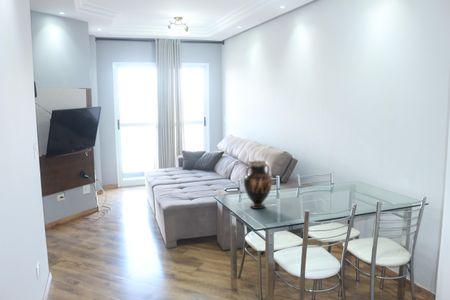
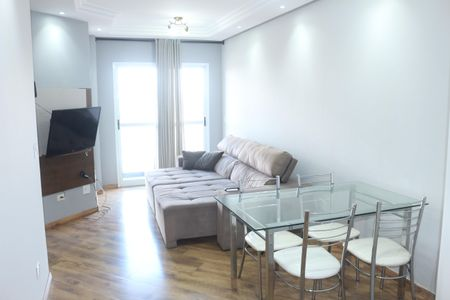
- vase (257, 184)
